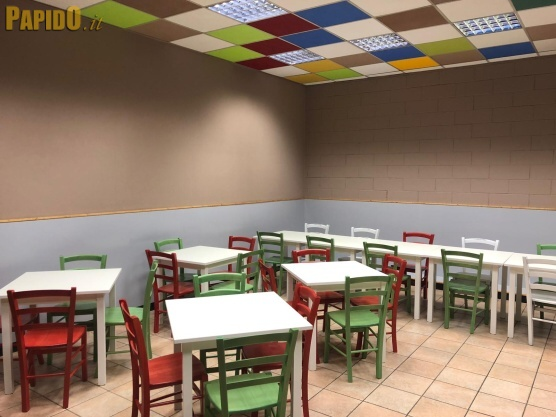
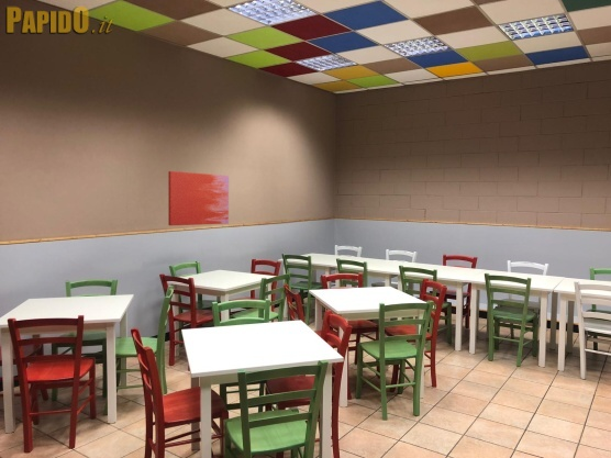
+ wall art (200, 199)
